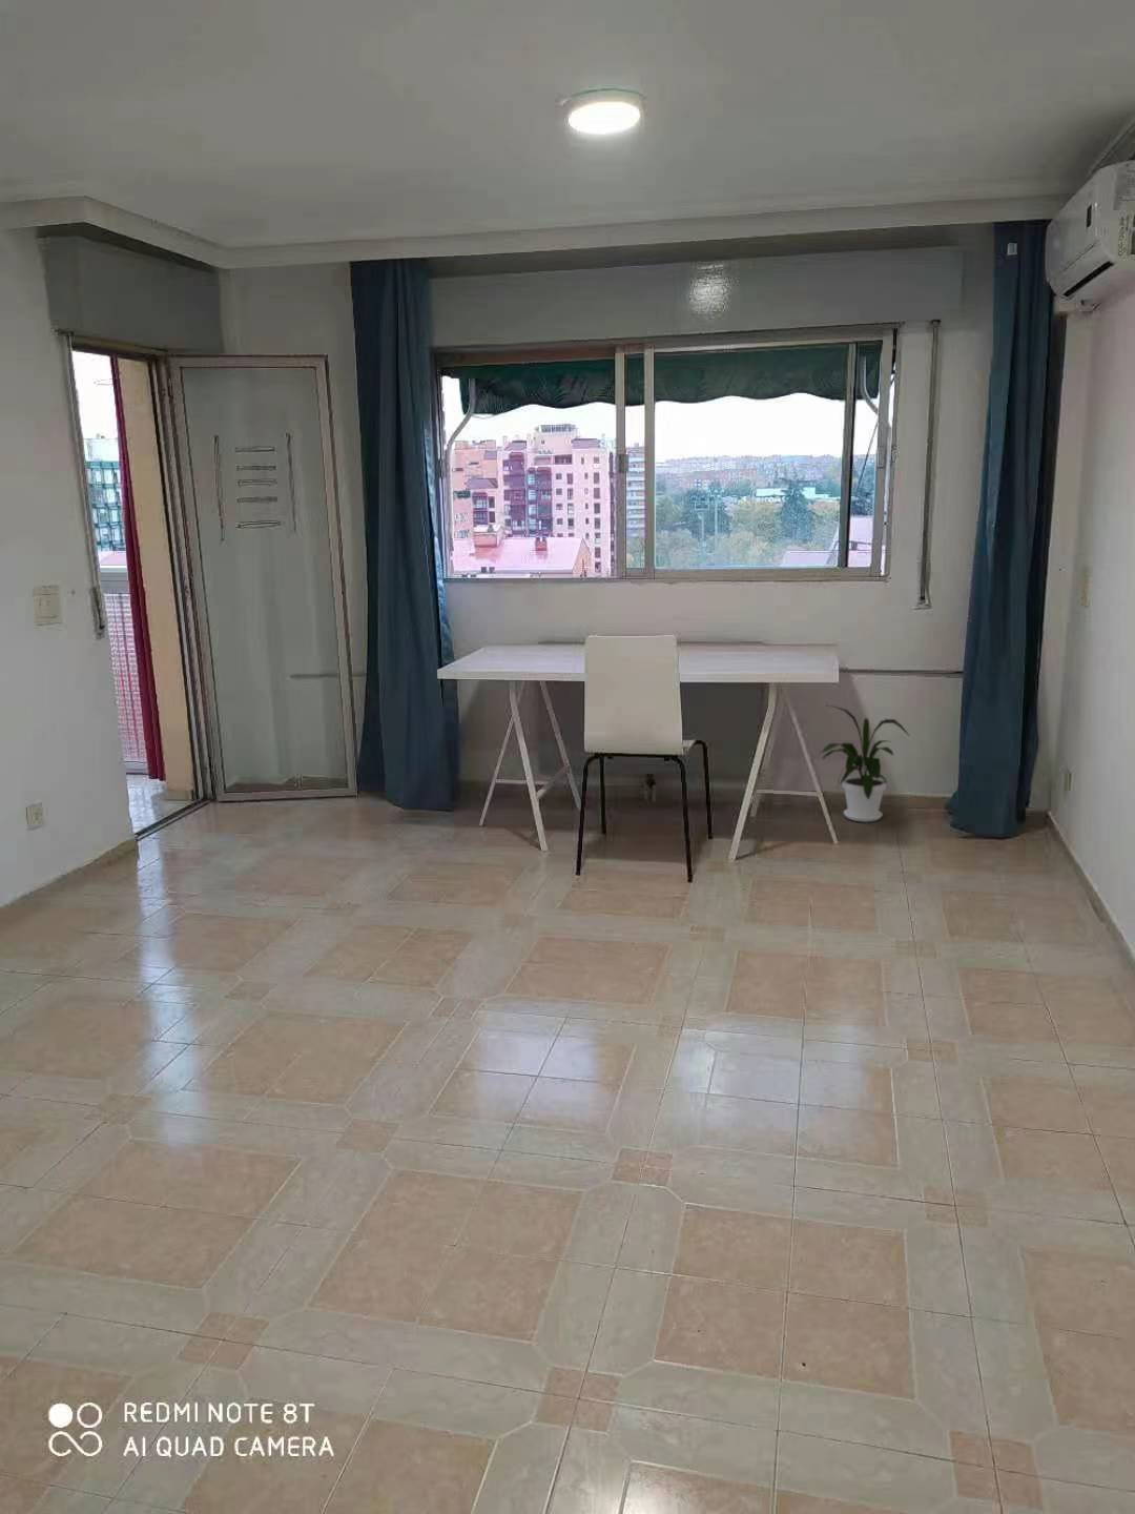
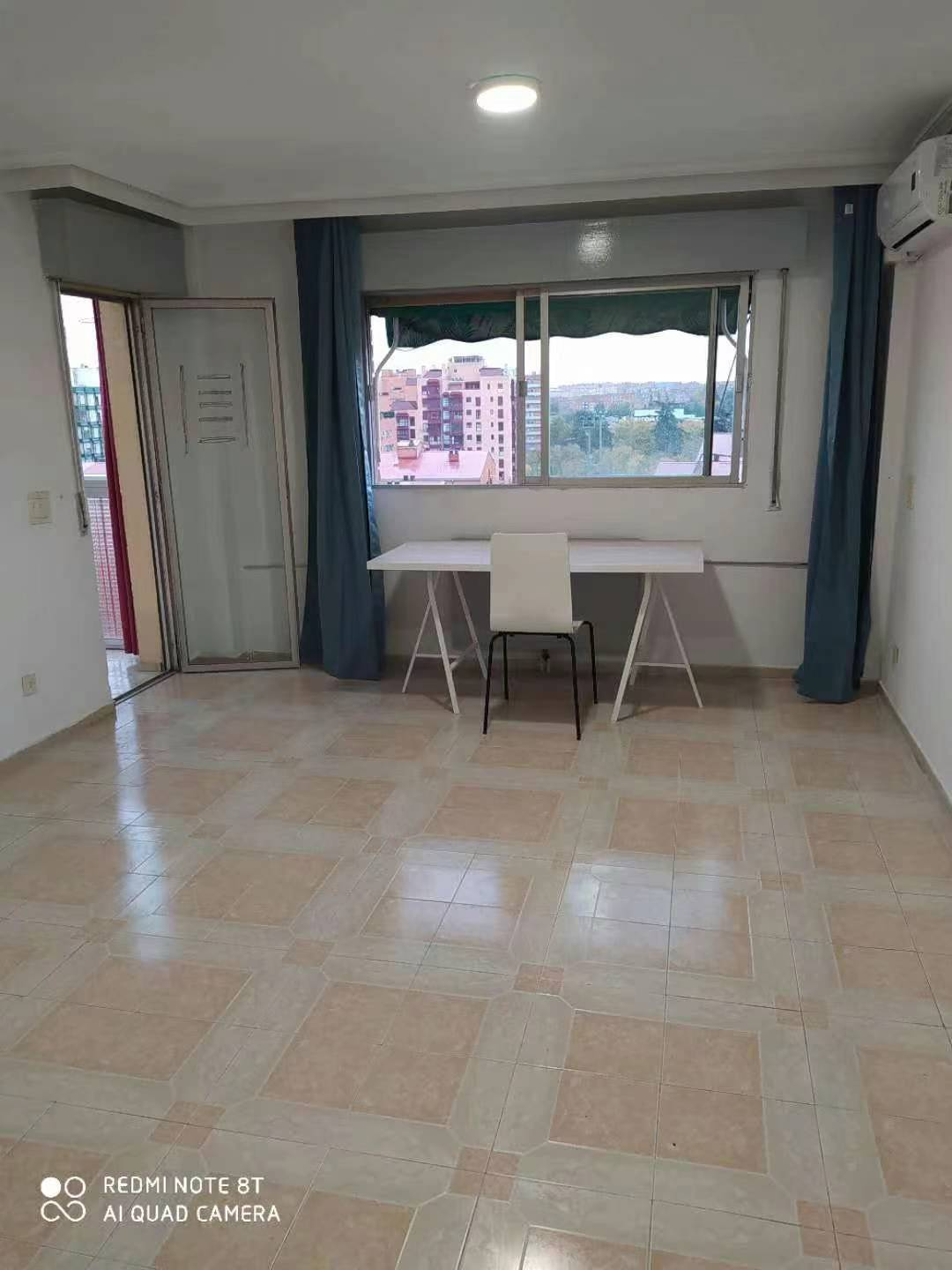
- house plant (862, 762)
